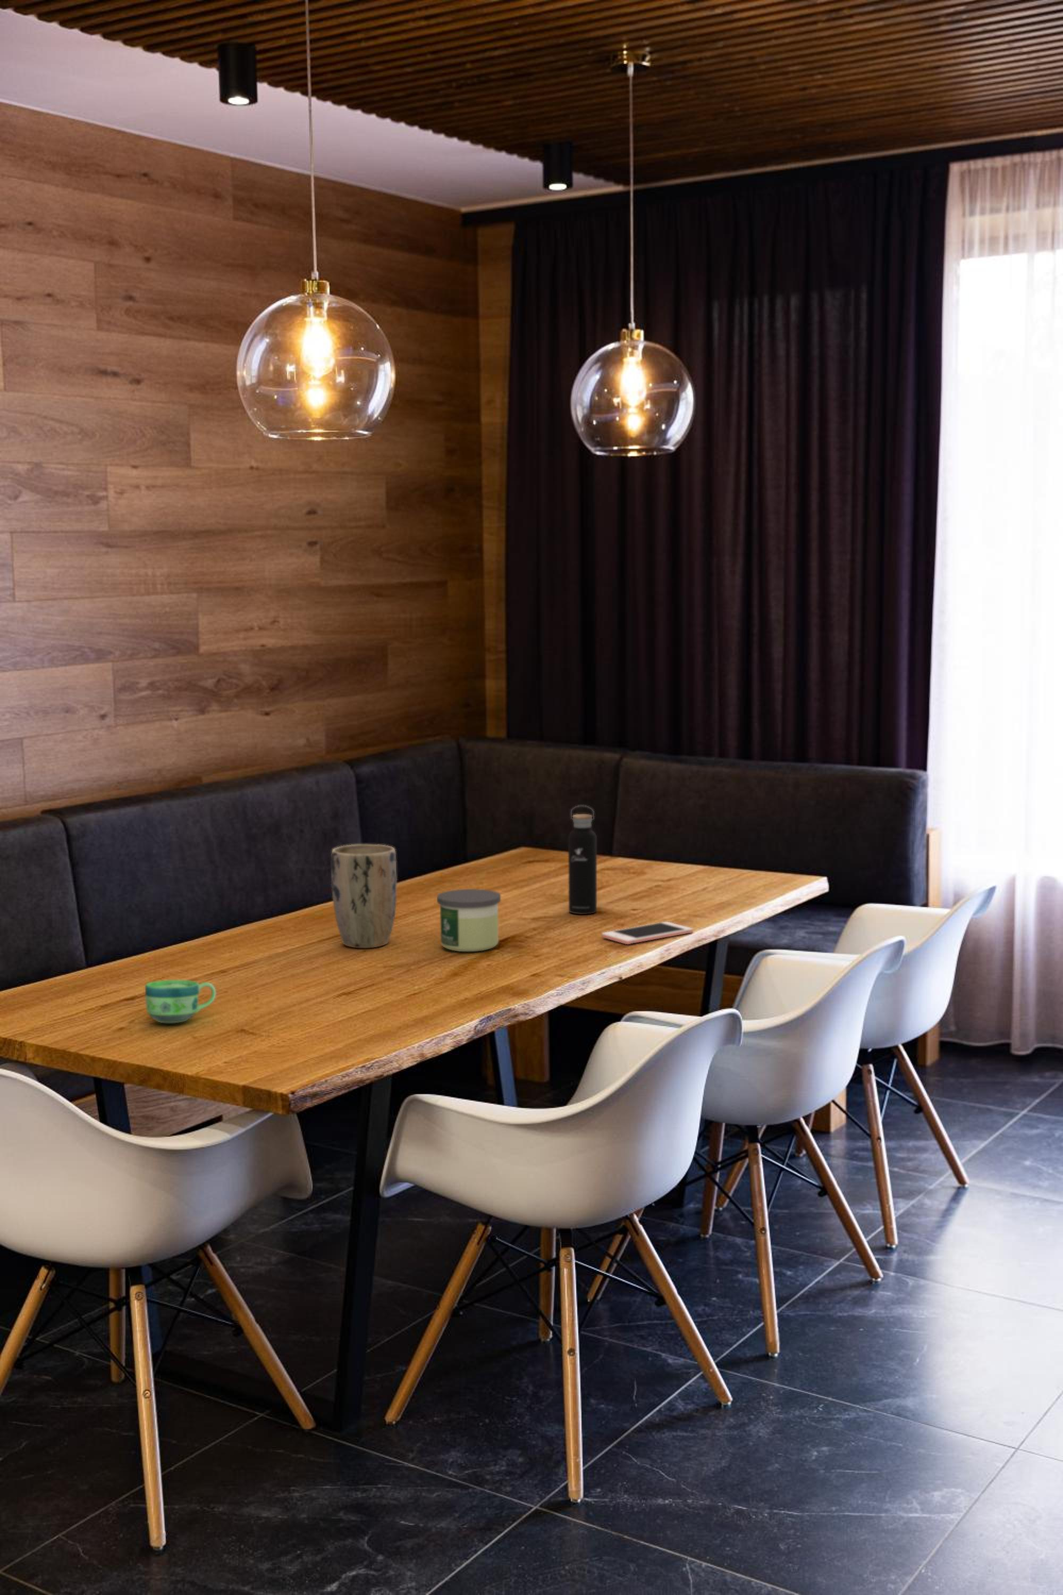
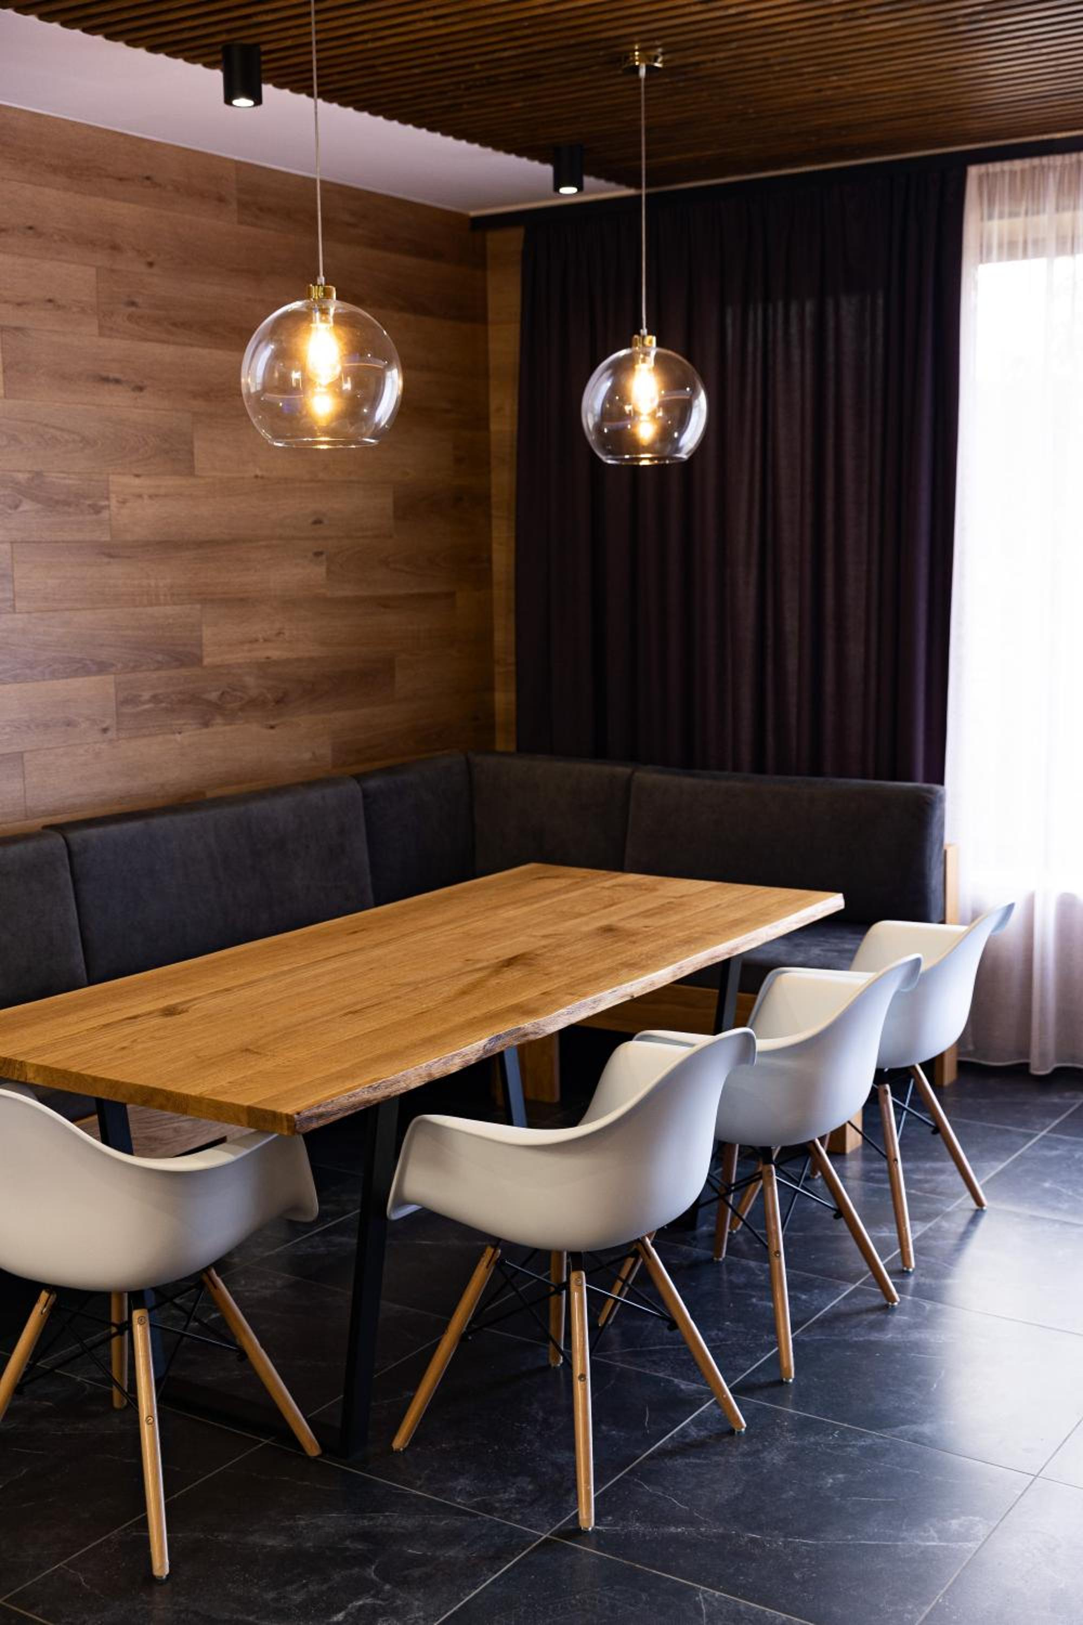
- cup (179, 999)
- plant pot (364, 896)
- water bottle (583, 859)
- candle (469, 921)
- cell phone (648, 933)
